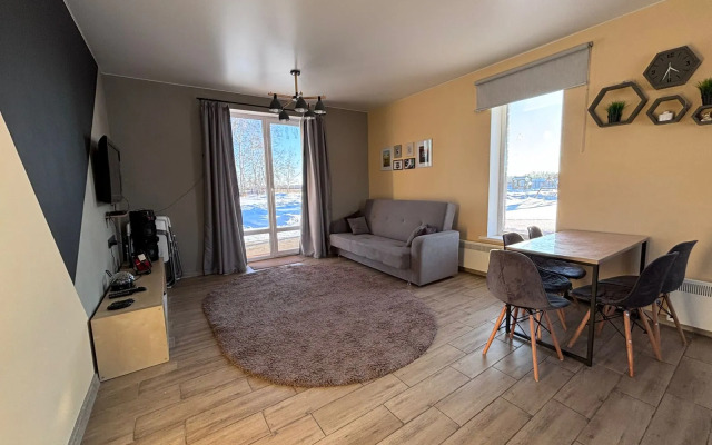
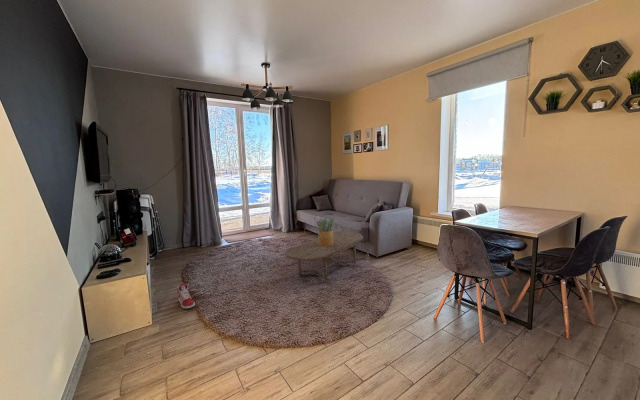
+ sneaker (185, 294)
+ potted plant (326, 231)
+ coffee table (328, 256)
